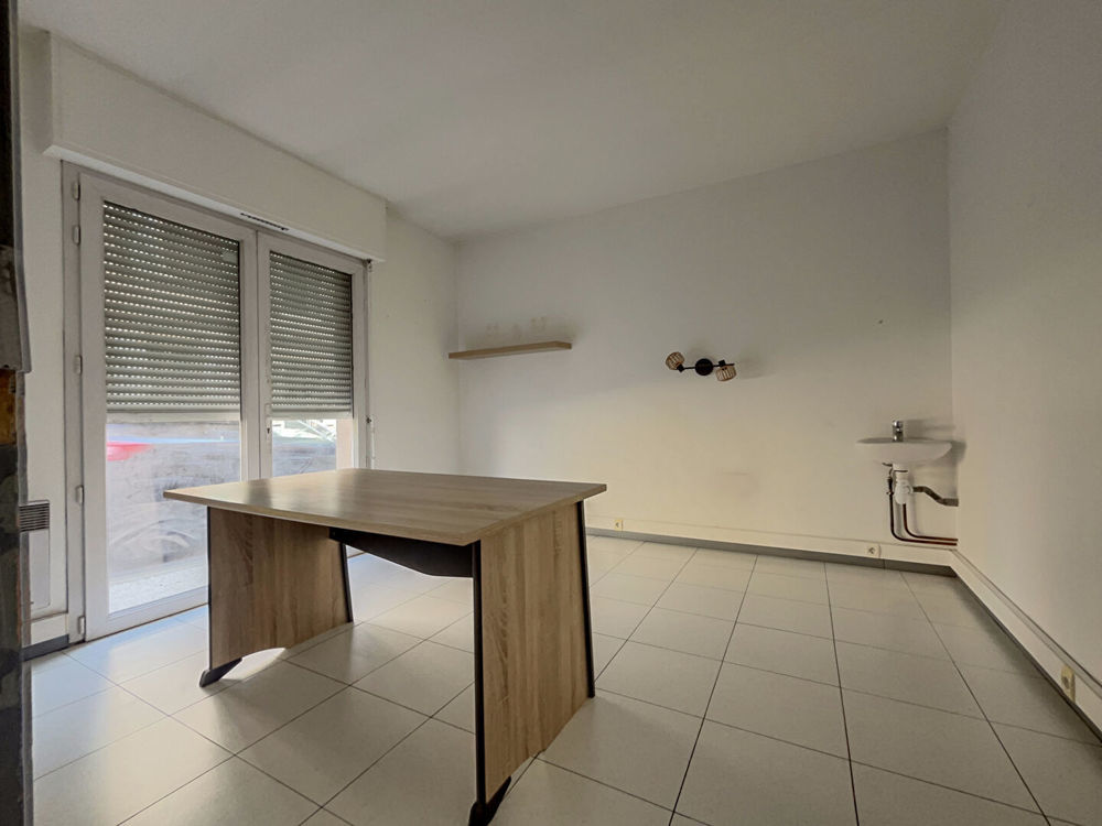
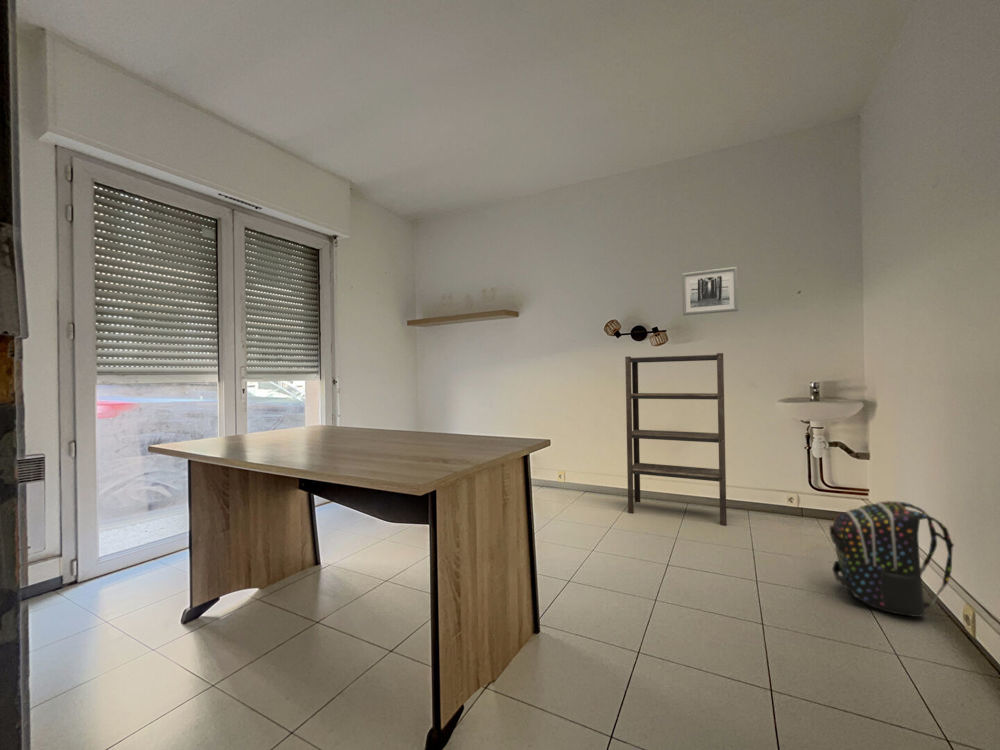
+ wall art (709, 291)
+ shelving unit (675, 434)
+ backpack (885, 553)
